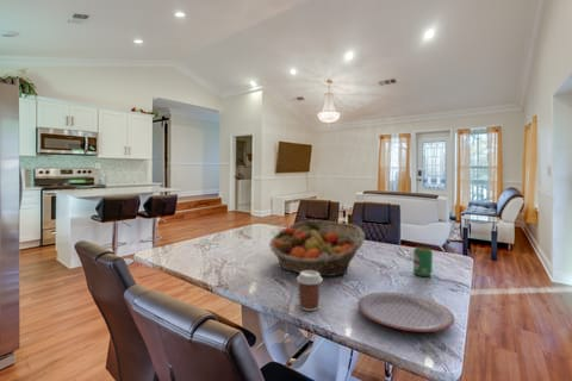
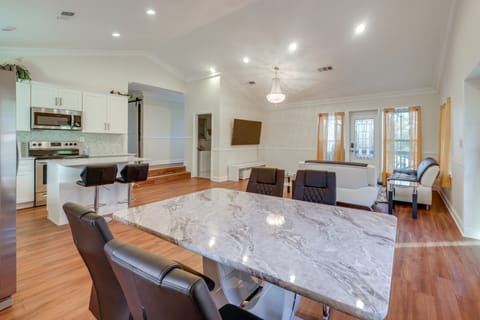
- fruit basket (315, 245)
- beverage can (422, 261)
- coffee cup (309, 289)
- plate (403, 312)
